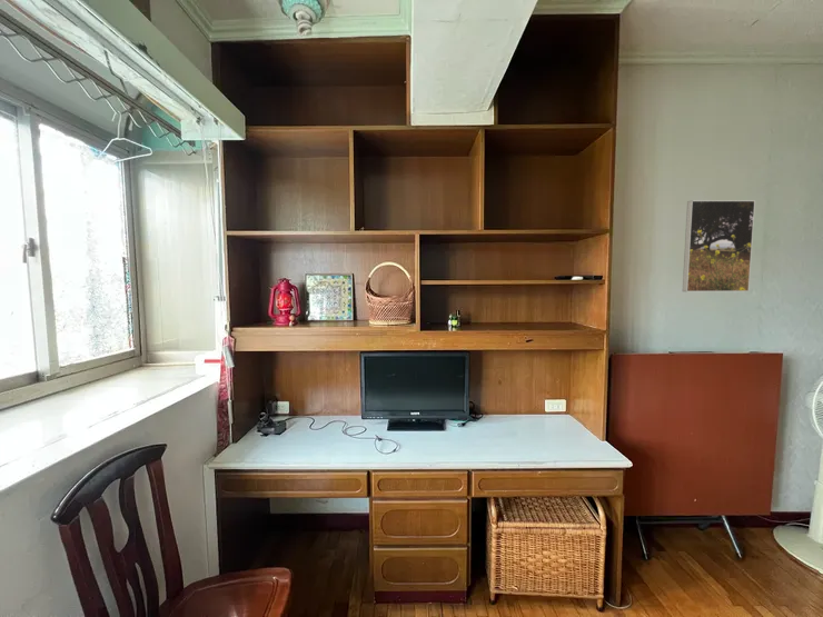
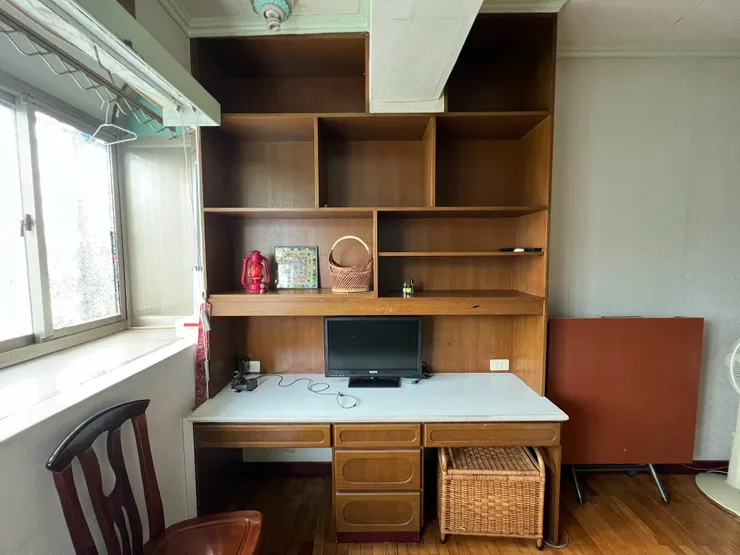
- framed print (717, 246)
